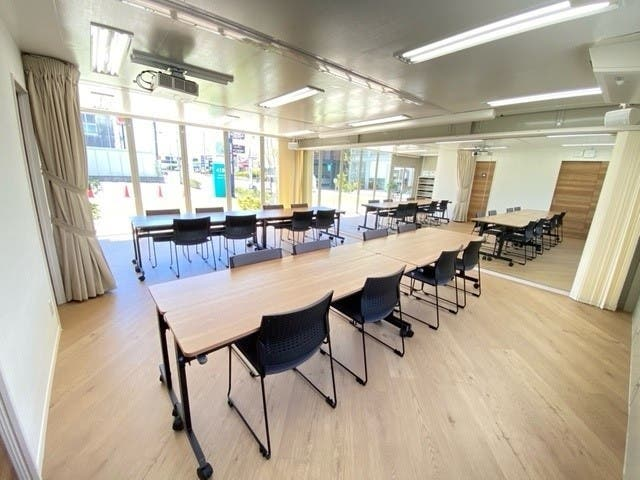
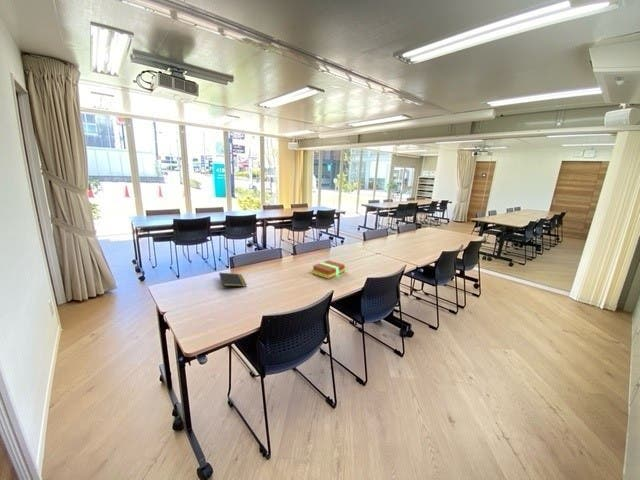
+ book (328, 268)
+ notepad (232, 279)
